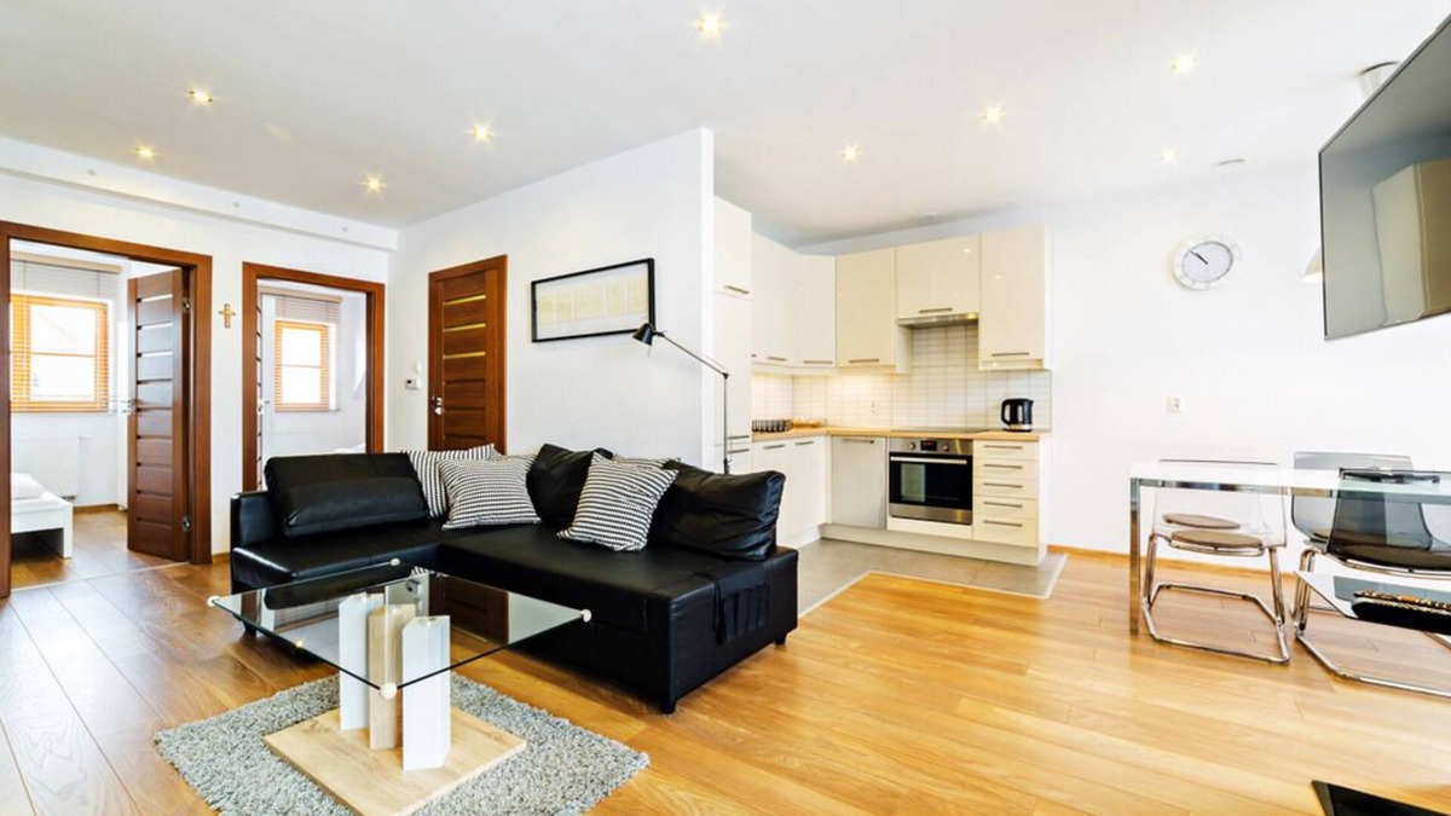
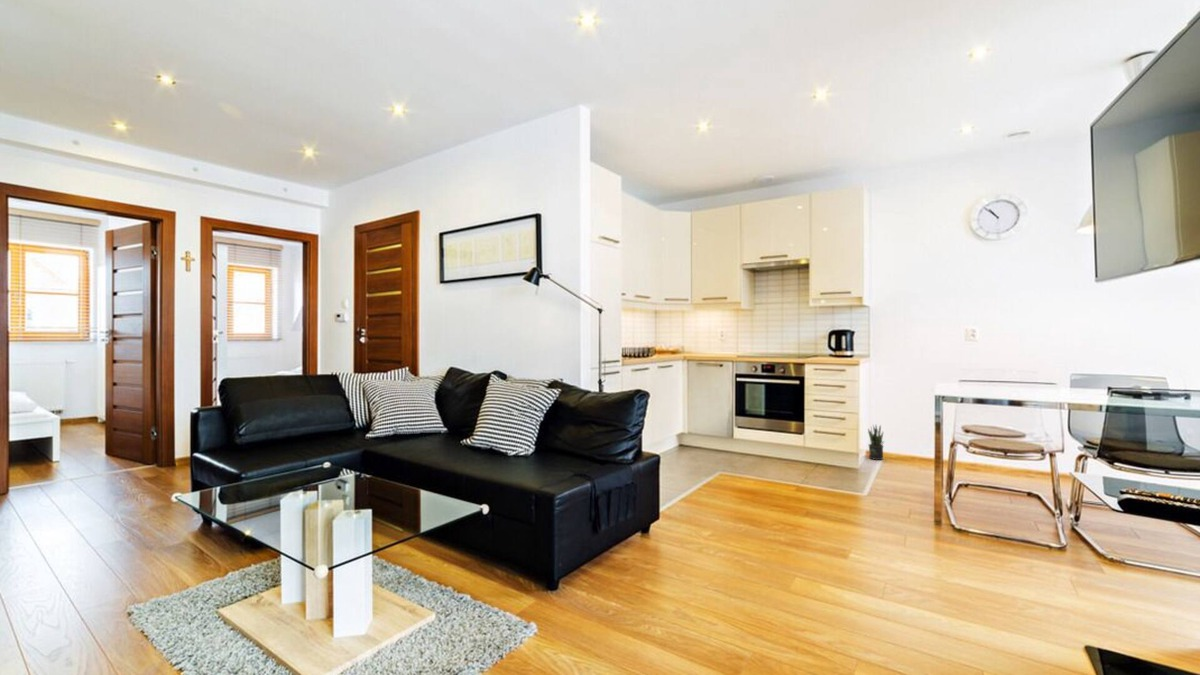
+ potted plant (876, 441)
